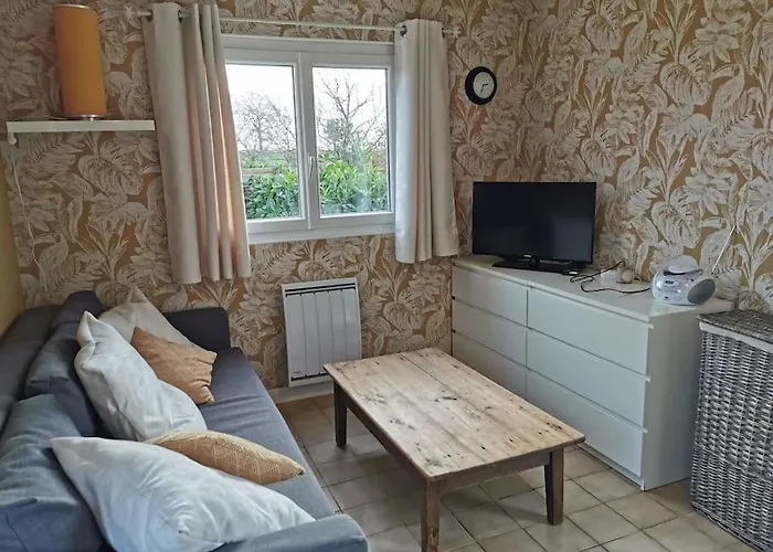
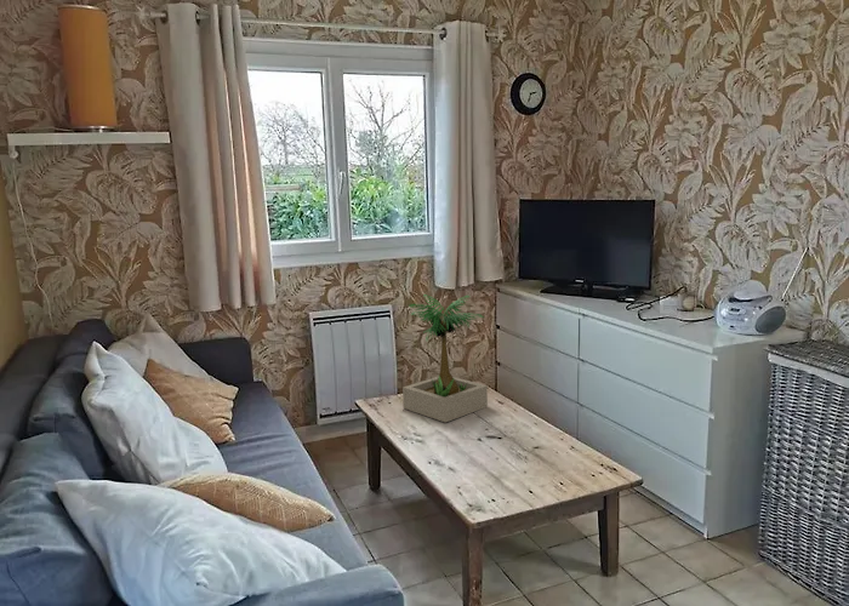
+ potted plant (446, 354)
